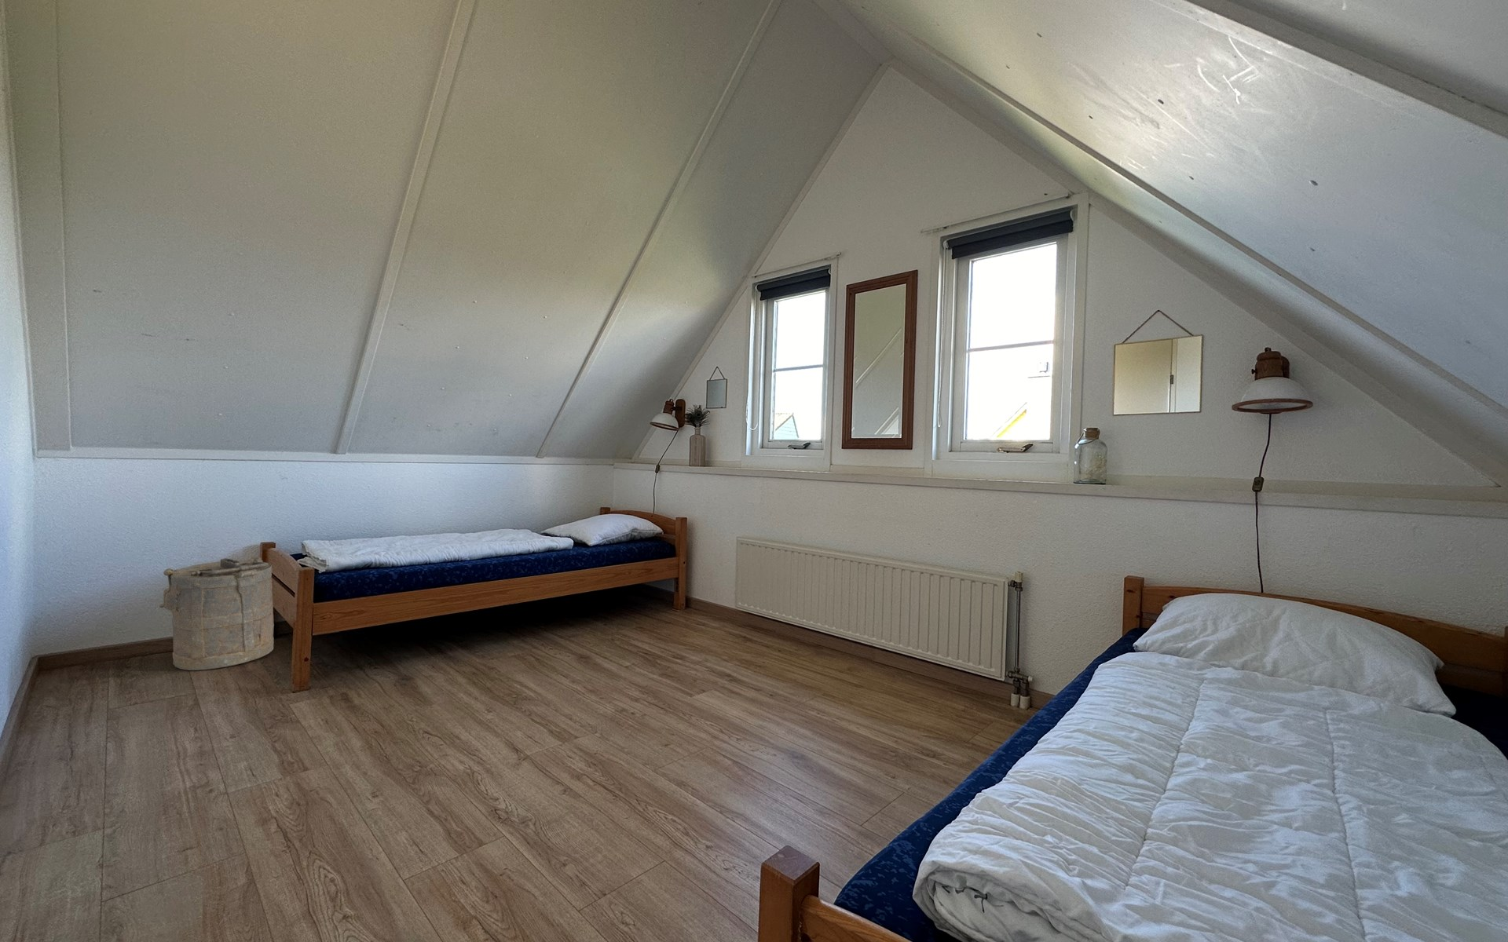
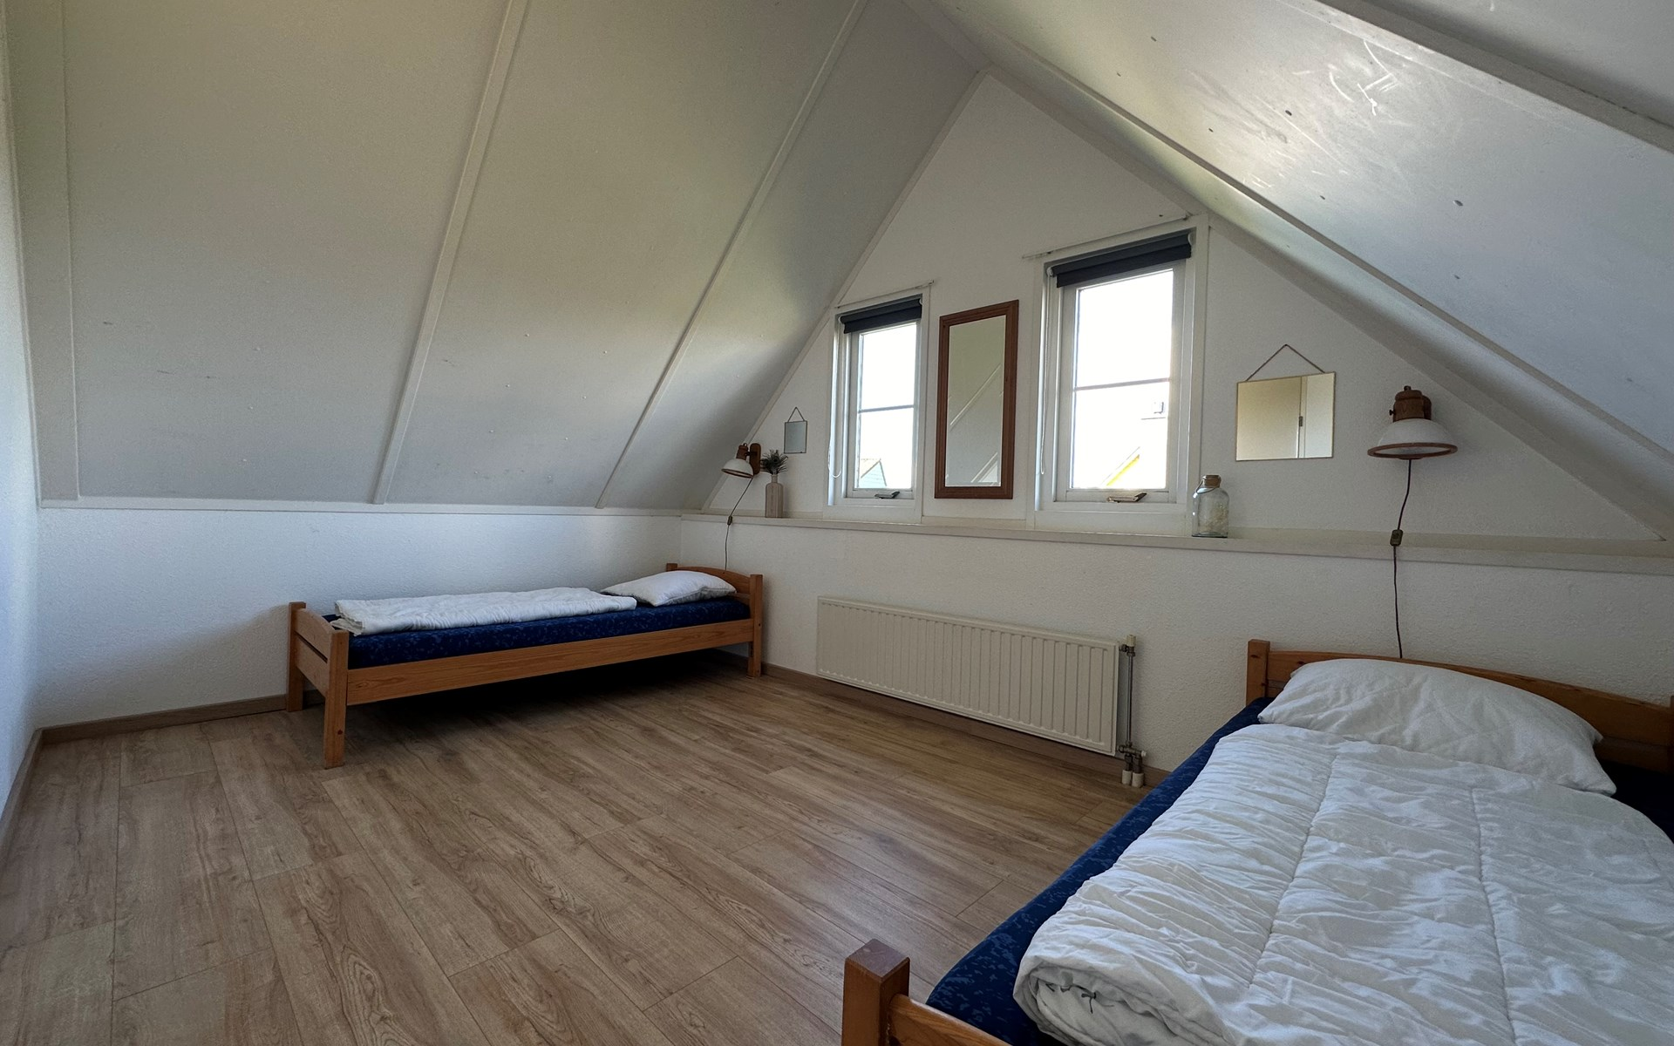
- laundry hamper (219, 608)
